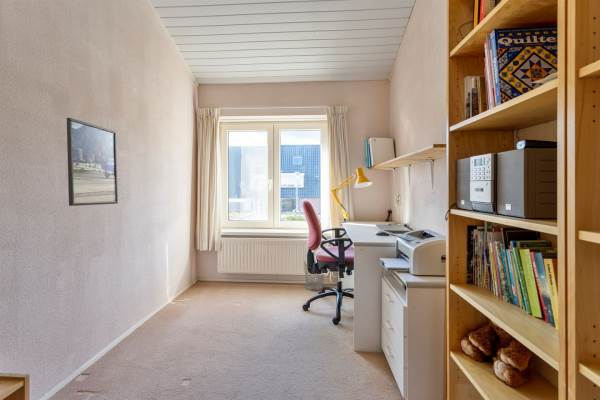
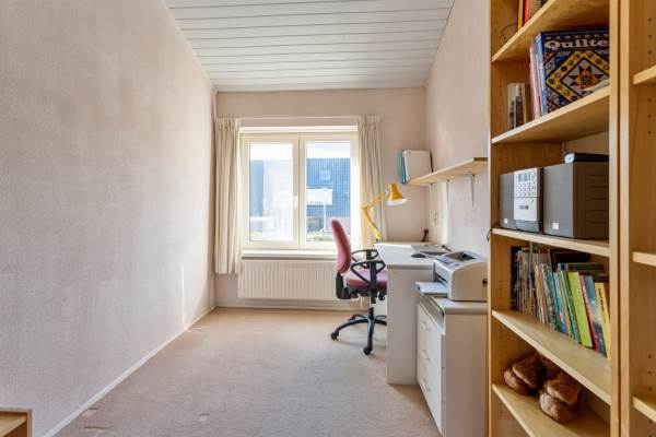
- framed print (94, 165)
- wastebasket (313, 275)
